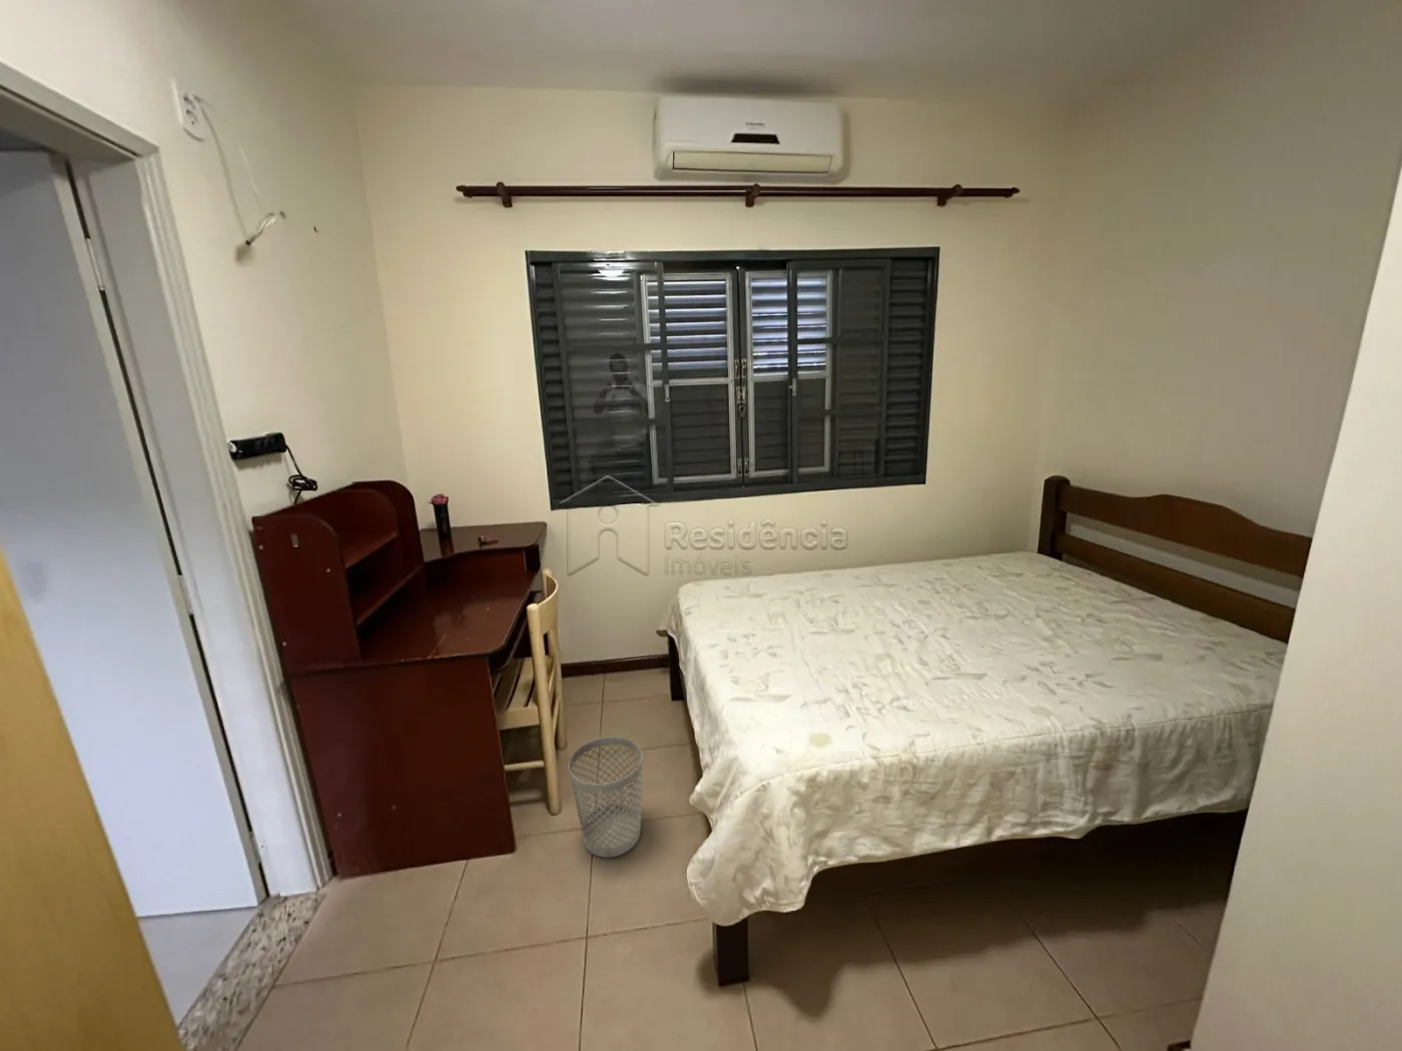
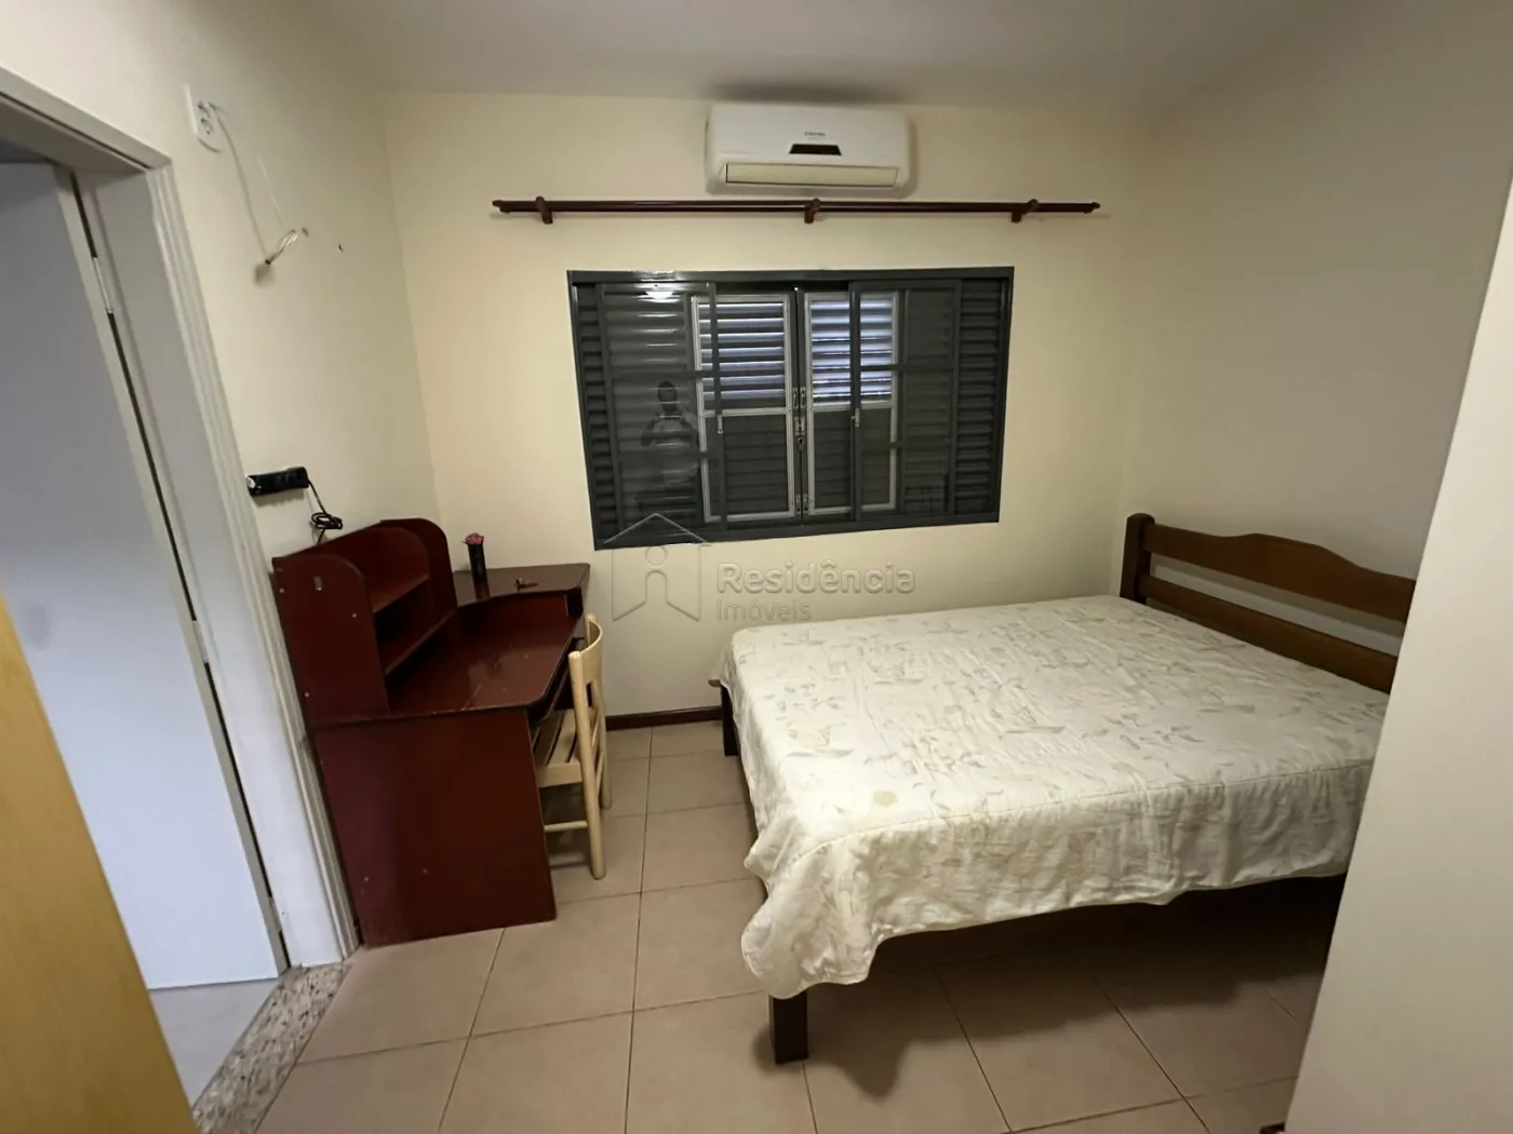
- wastebasket (609, 797)
